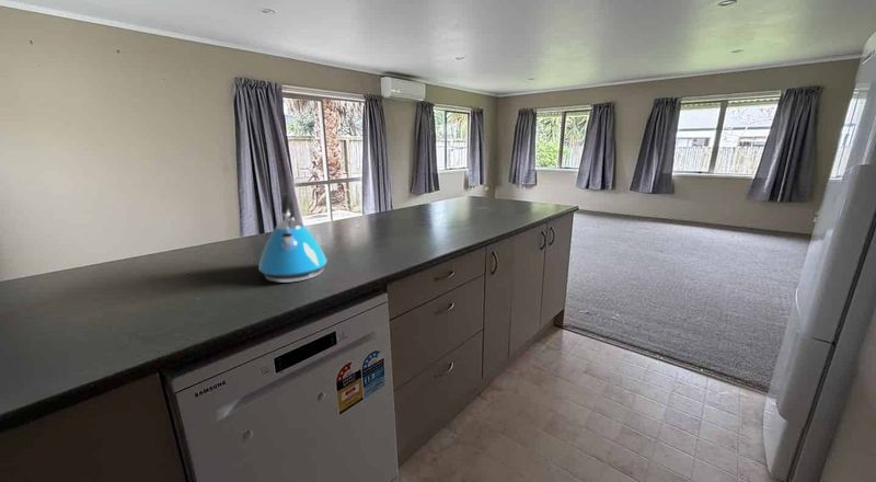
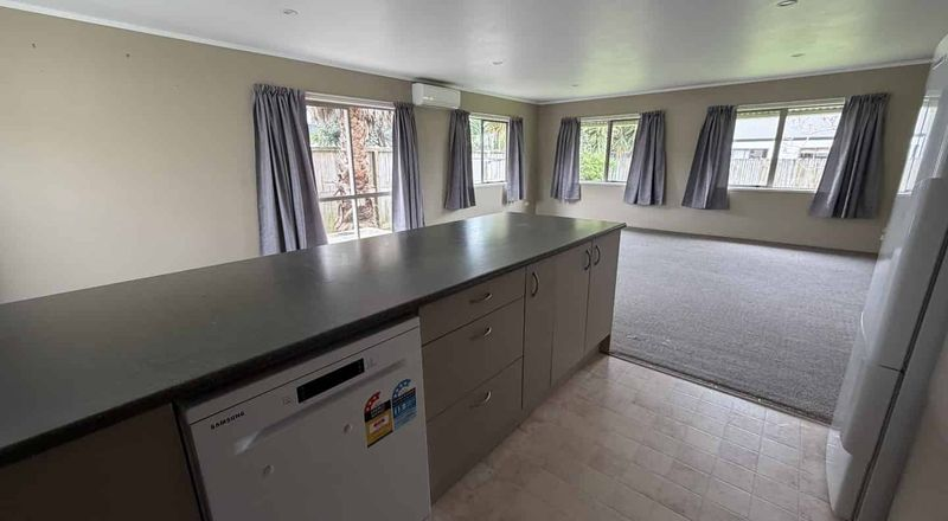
- kettle (290, 233)
